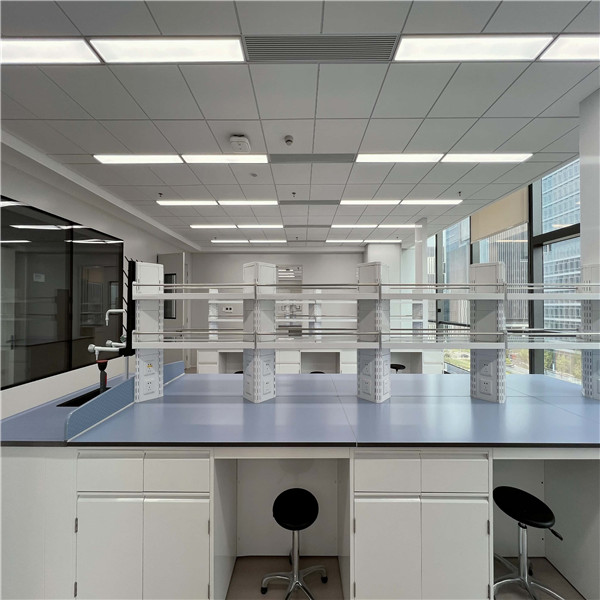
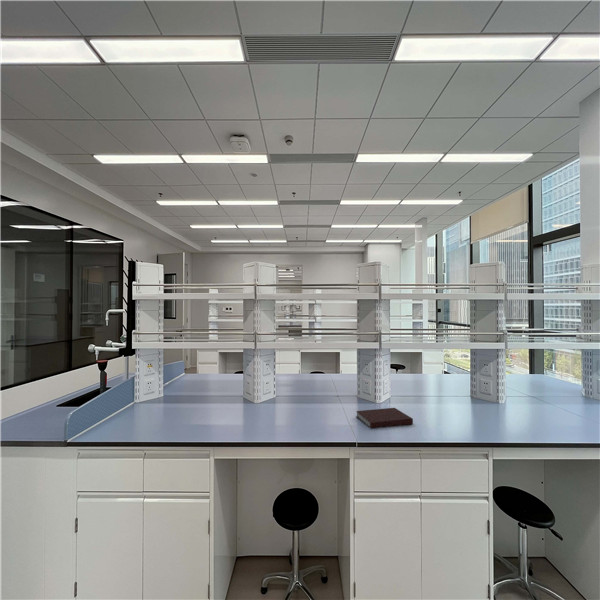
+ notebook (383, 417)
